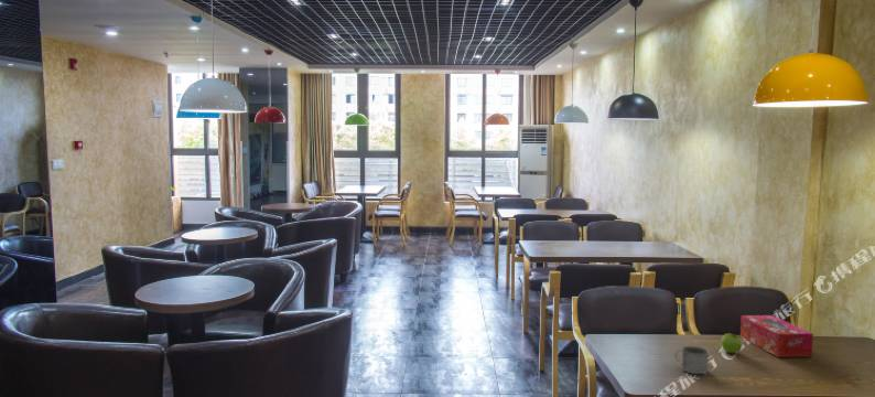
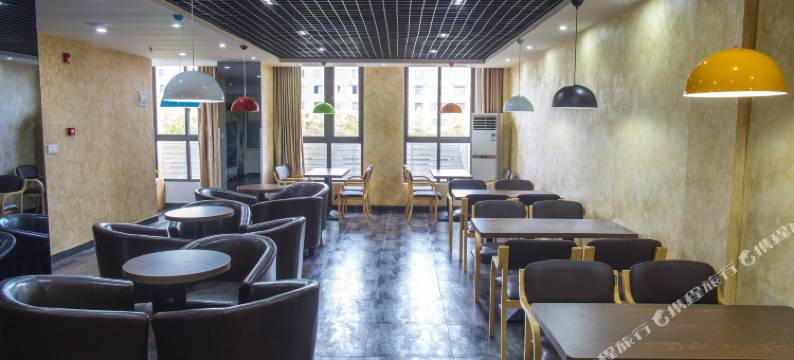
- tissue box (775, 334)
- fruit (731, 343)
- mug (692, 360)
